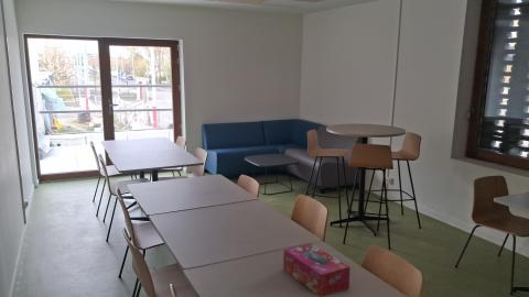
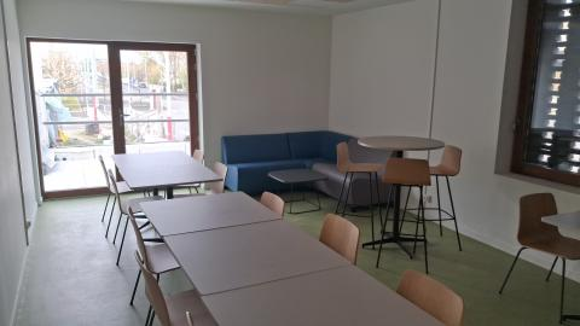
- tissue box (314, 267)
